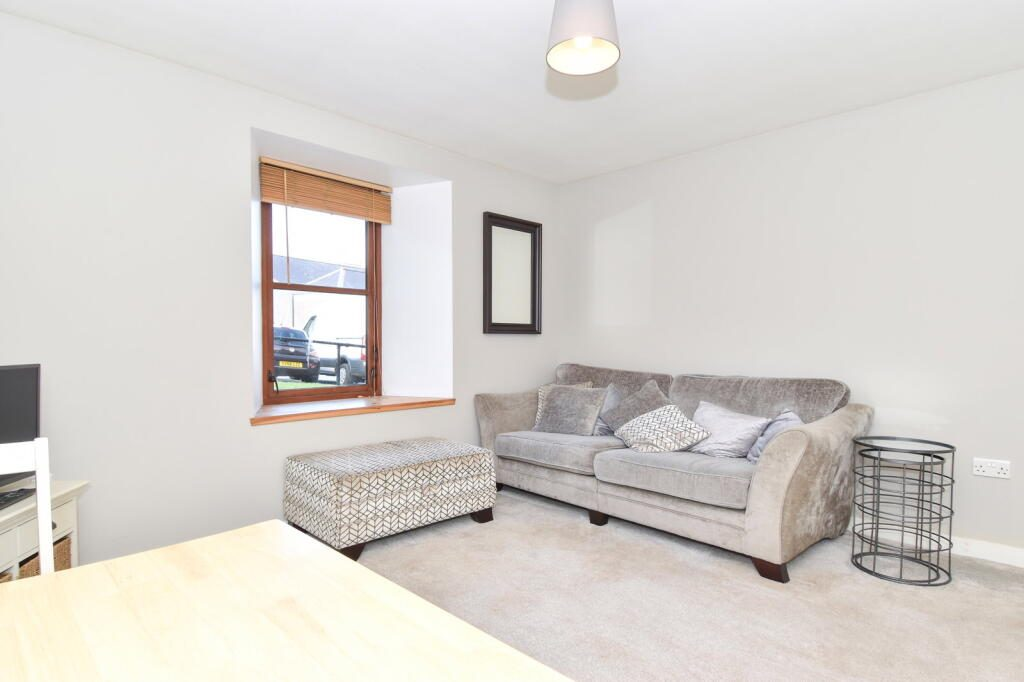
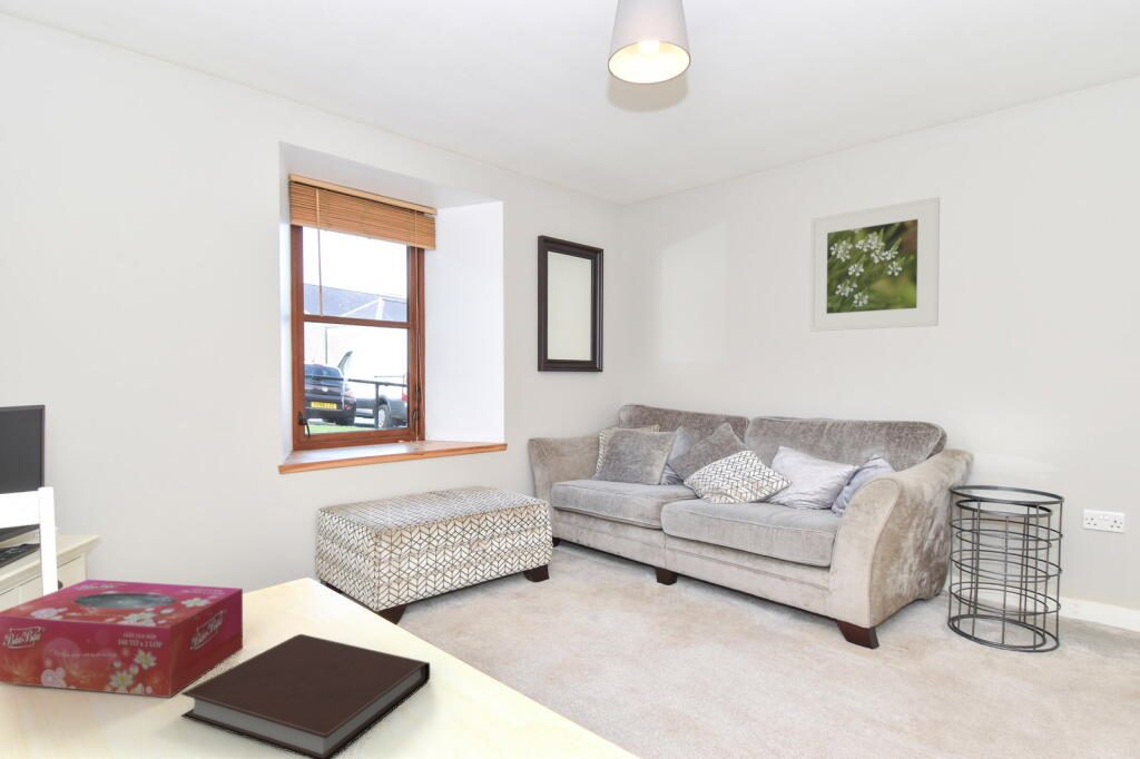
+ tissue box (125, 632)
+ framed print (869, 268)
+ notebook (312, 687)
